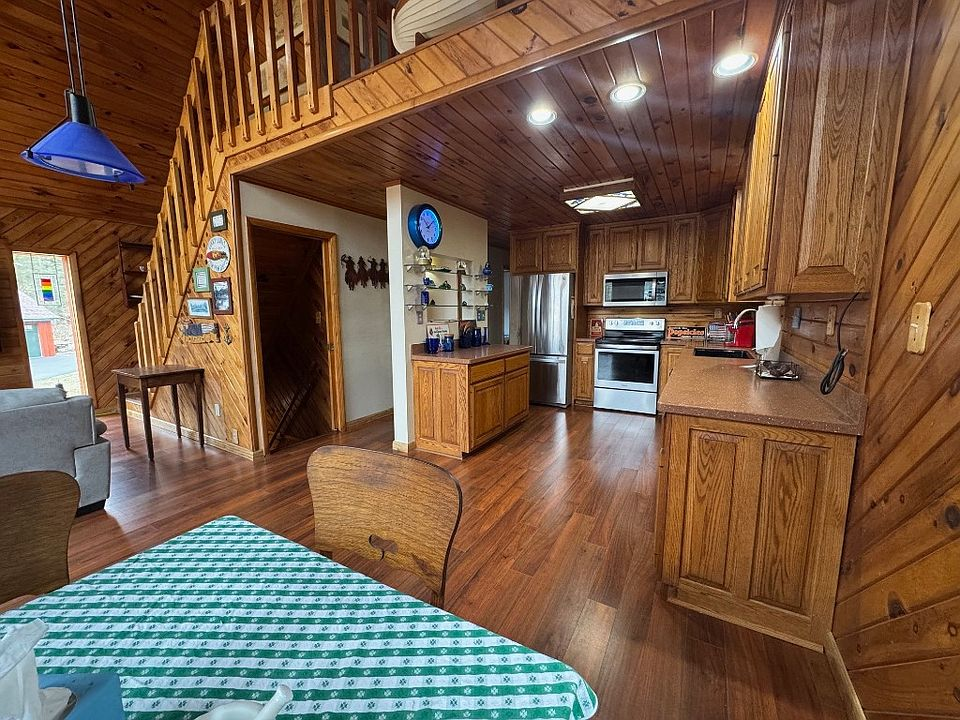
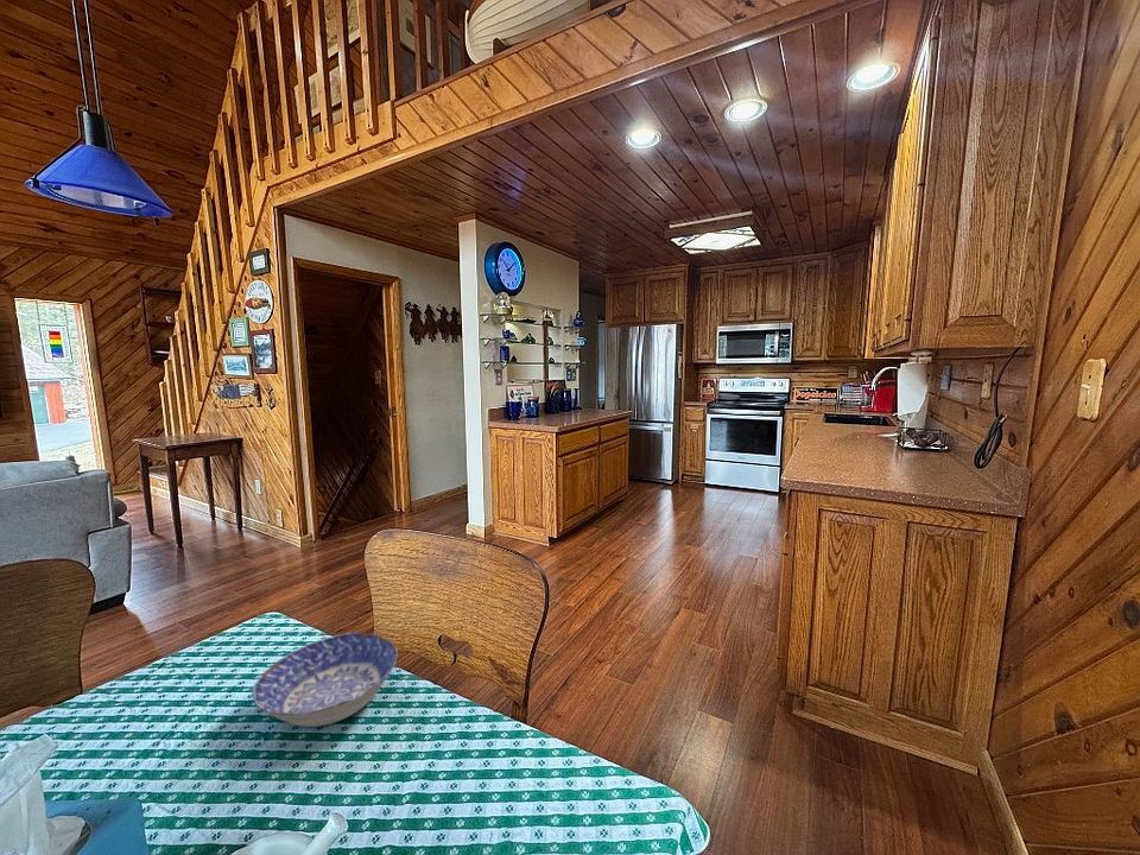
+ bowl (329, 683)
